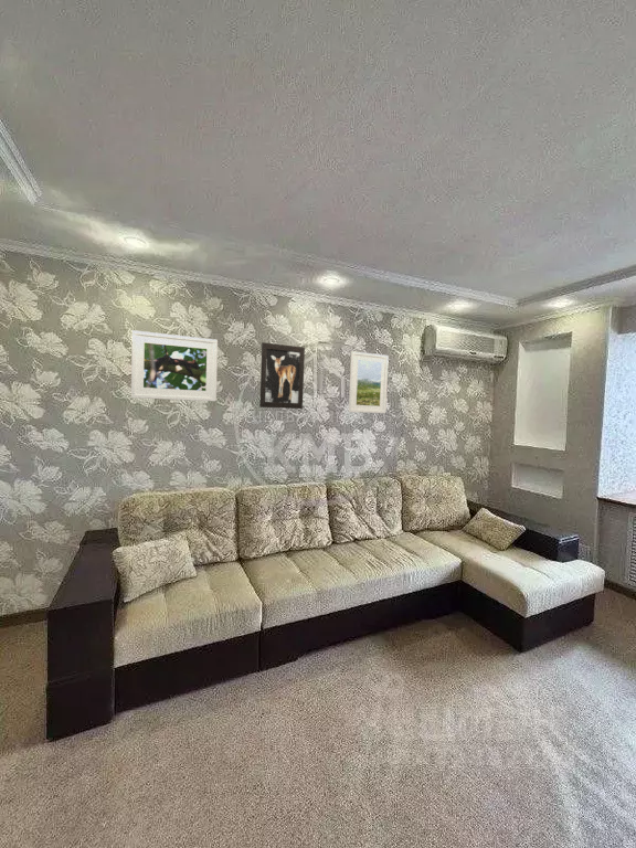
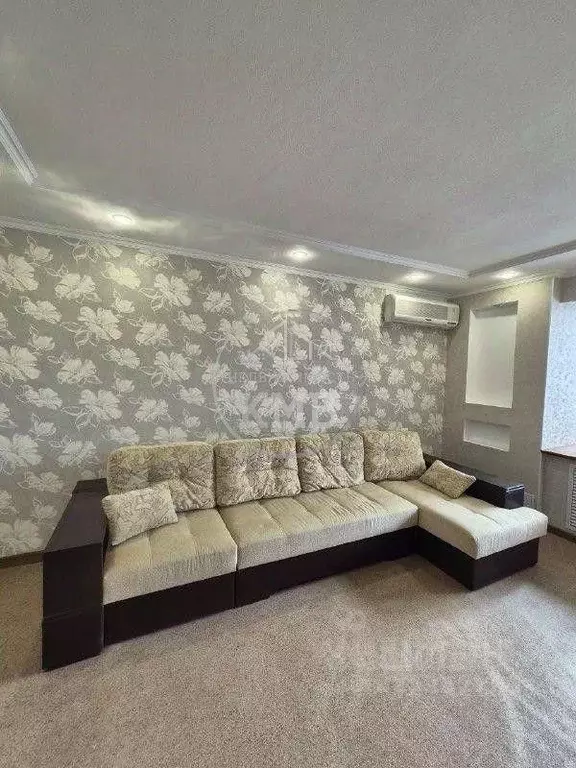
- wall art (283, 377)
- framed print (369, 383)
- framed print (176, 368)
